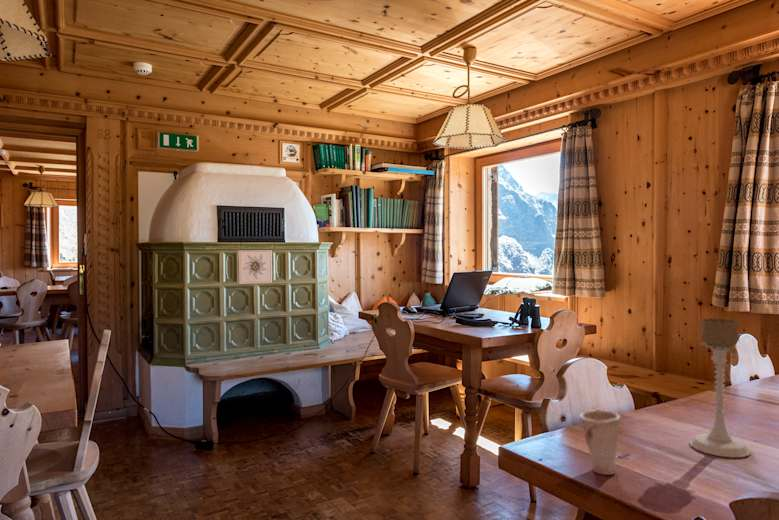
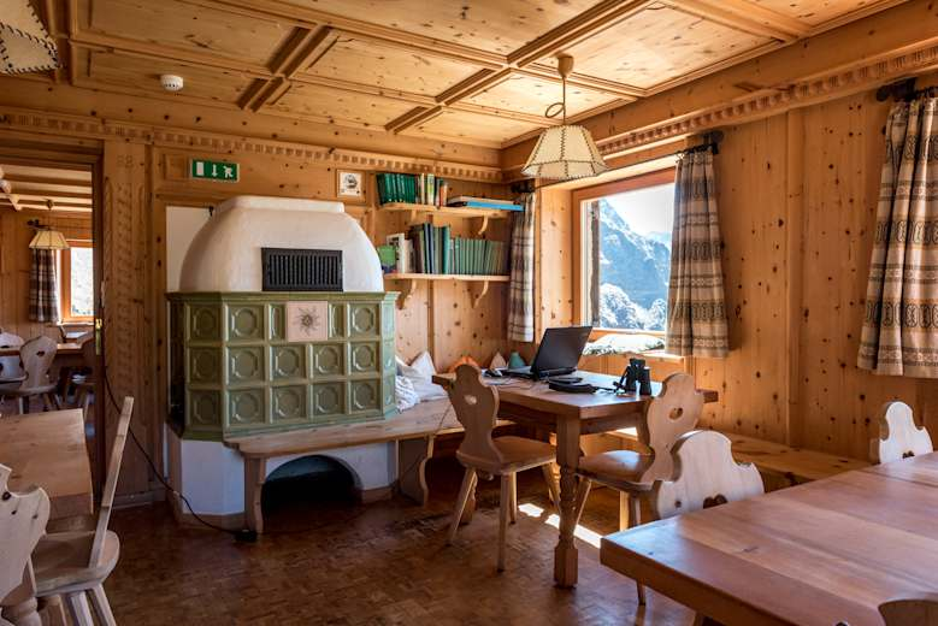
- candle holder (719, 384)
- cup (599, 442)
